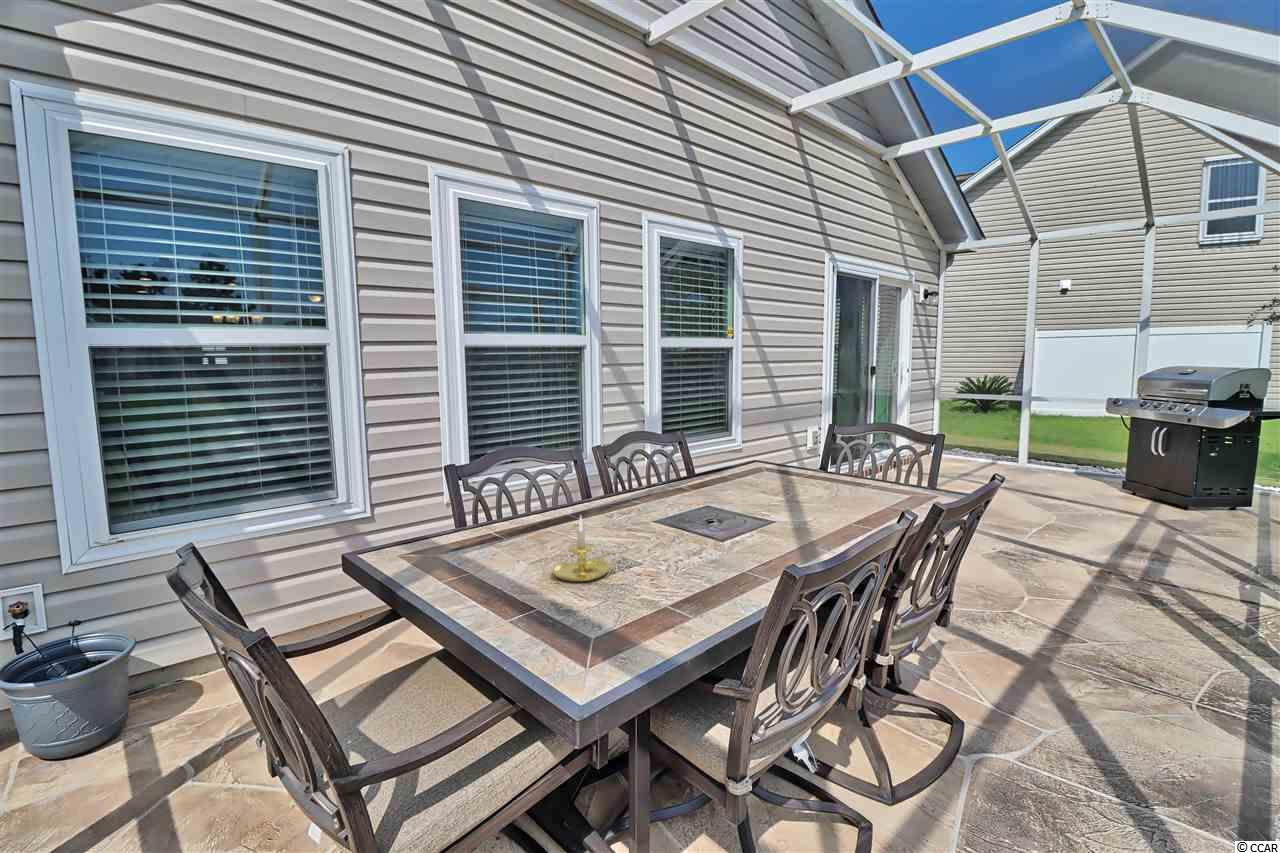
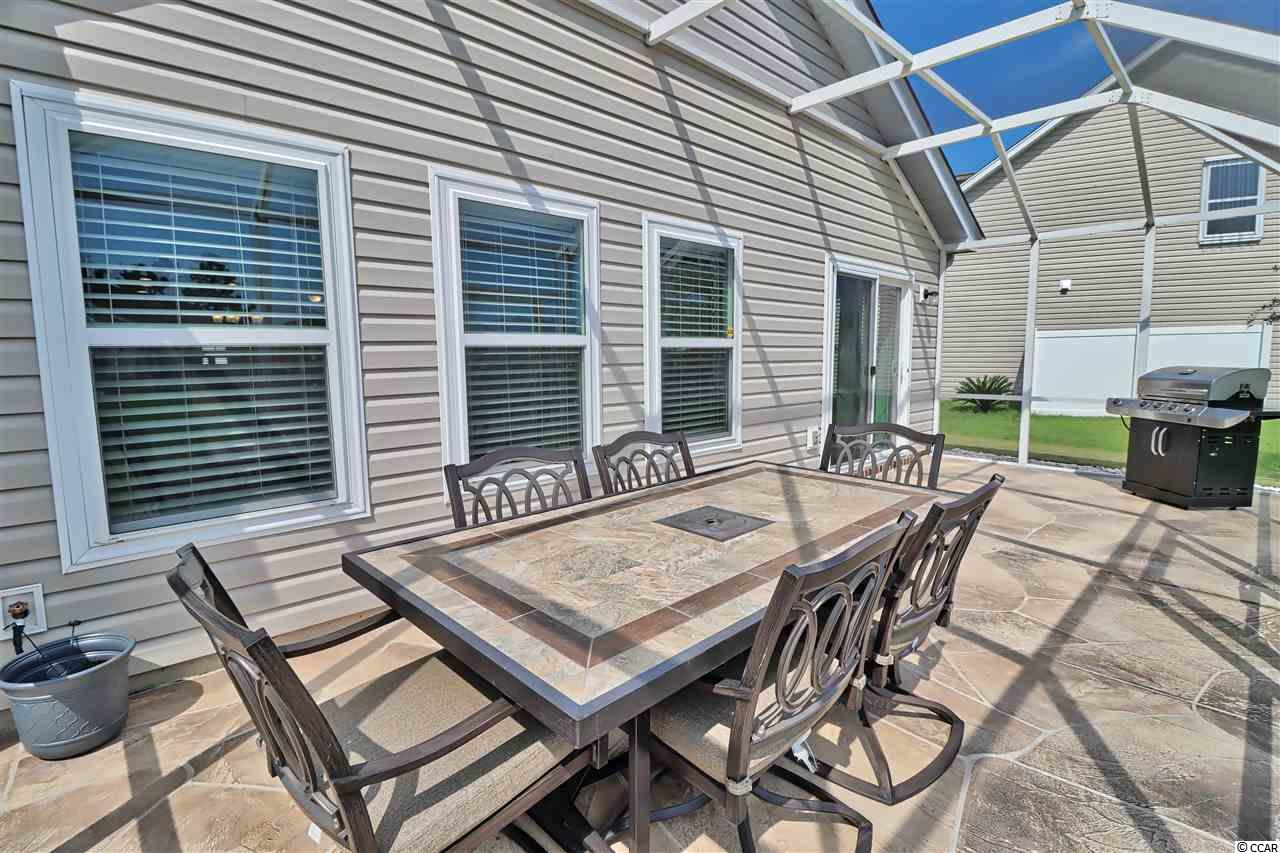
- candle holder (585, 544)
